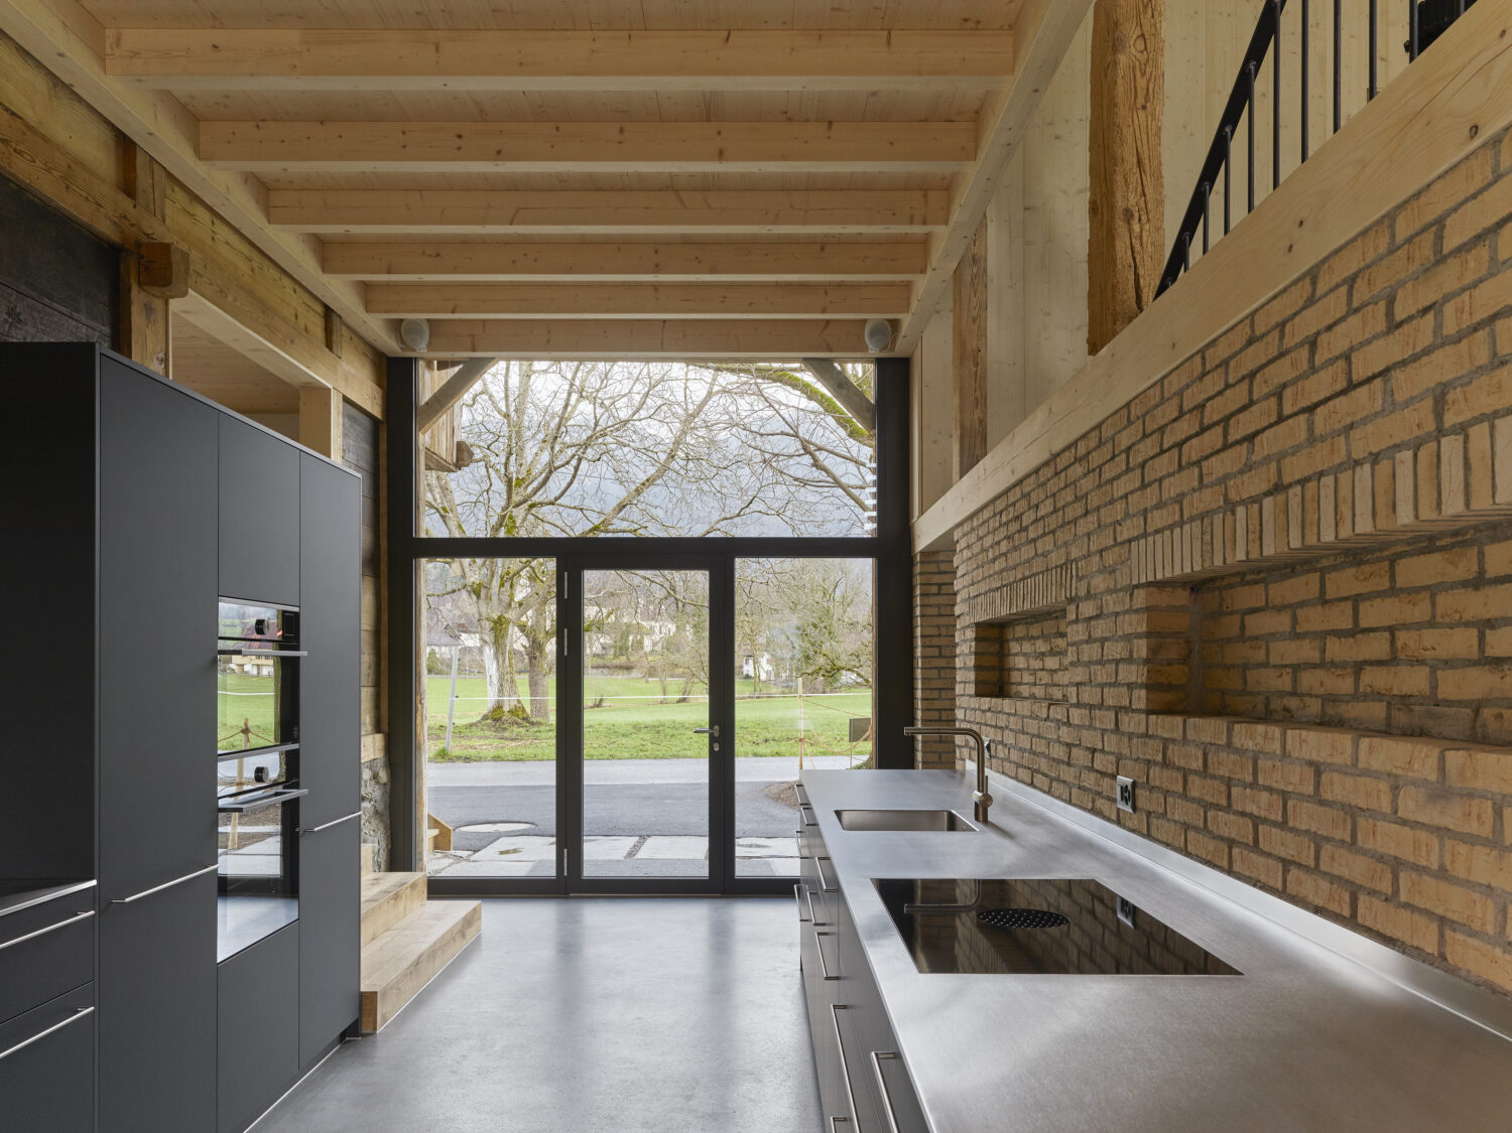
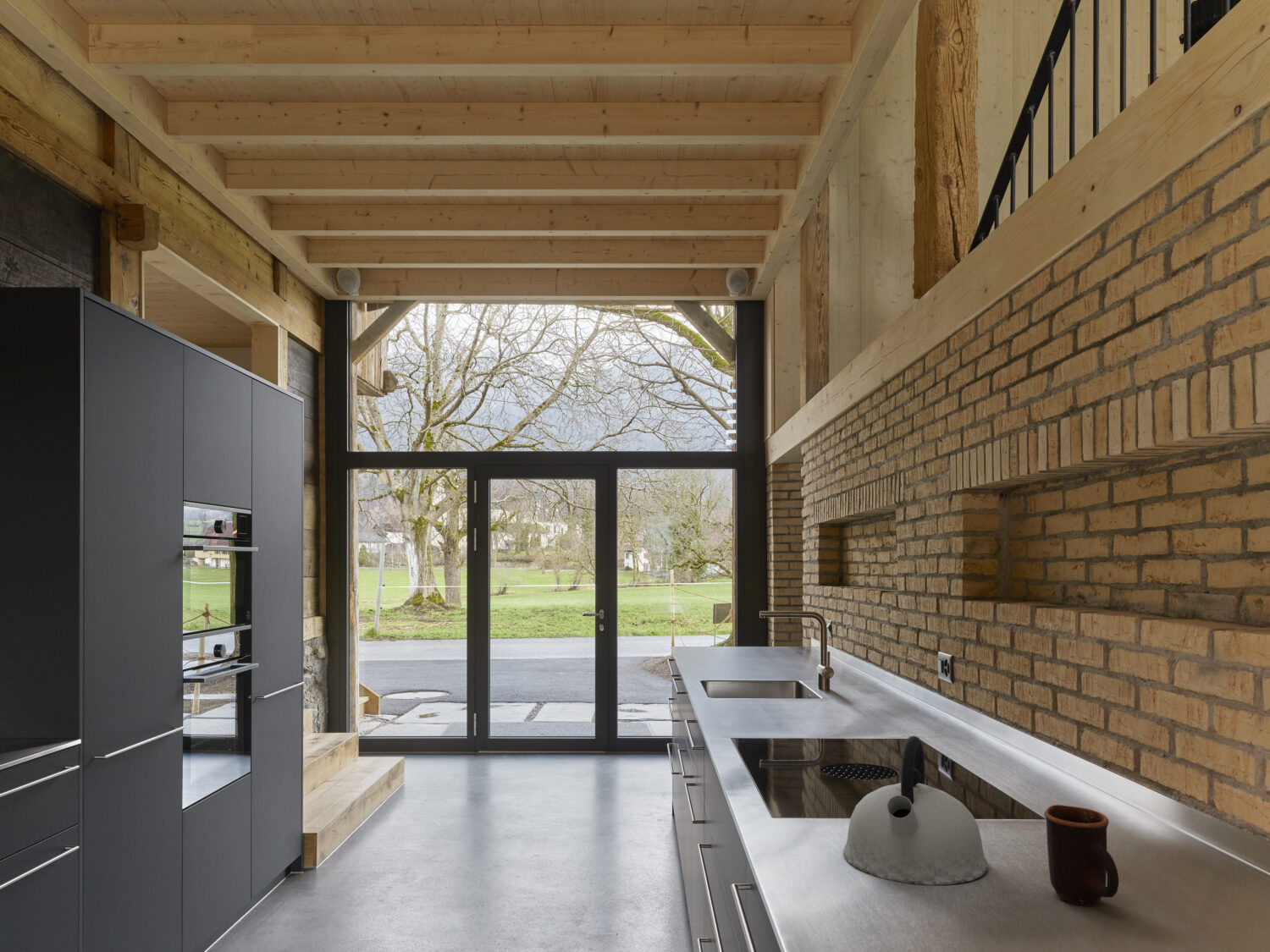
+ mug (1085, 860)
+ kettle (912, 800)
